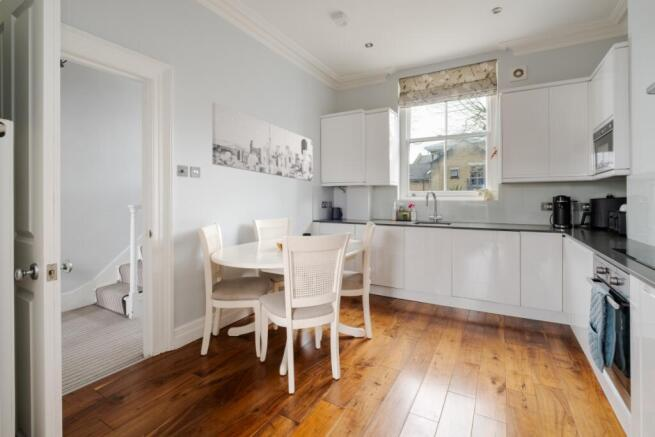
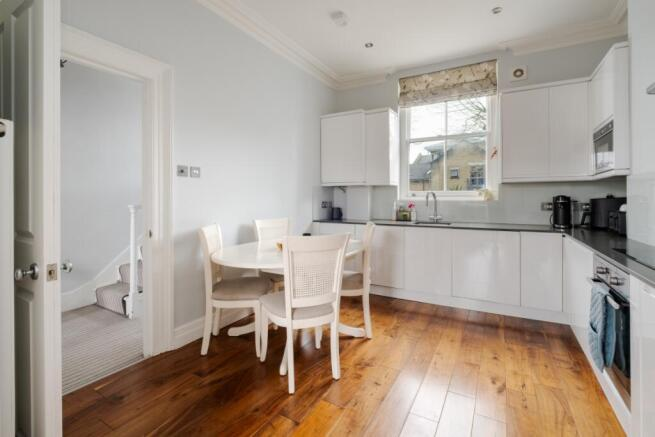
- wall art (272, 149)
